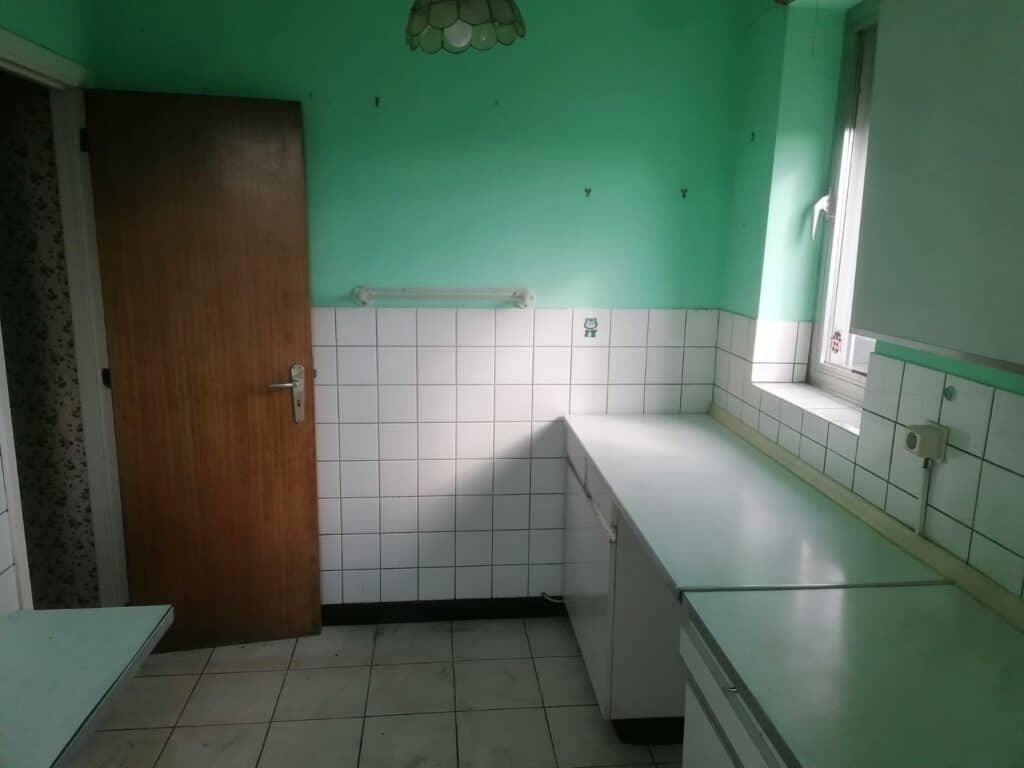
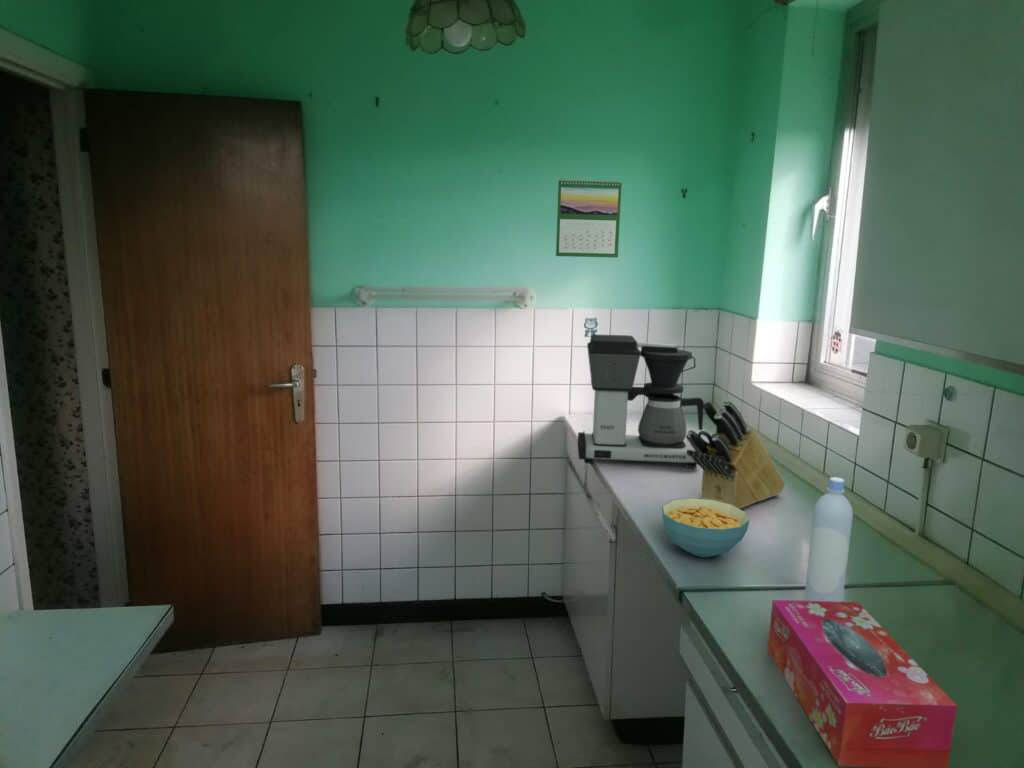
+ calendar (588, 217)
+ cereal bowl (703, 532)
+ bottle (829, 547)
+ coffee maker (644, 395)
+ knife block (738, 448)
+ tissue box (849, 674)
